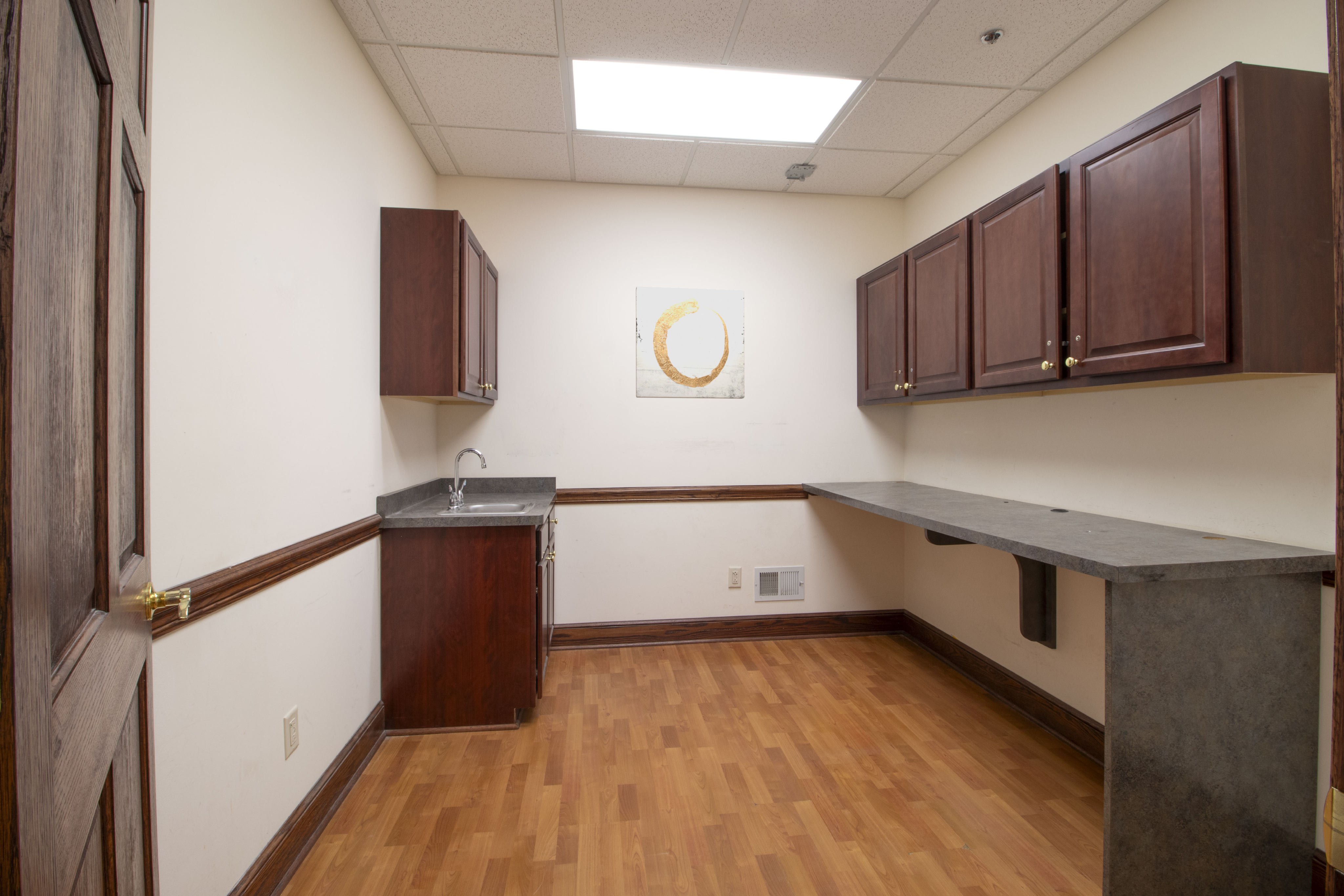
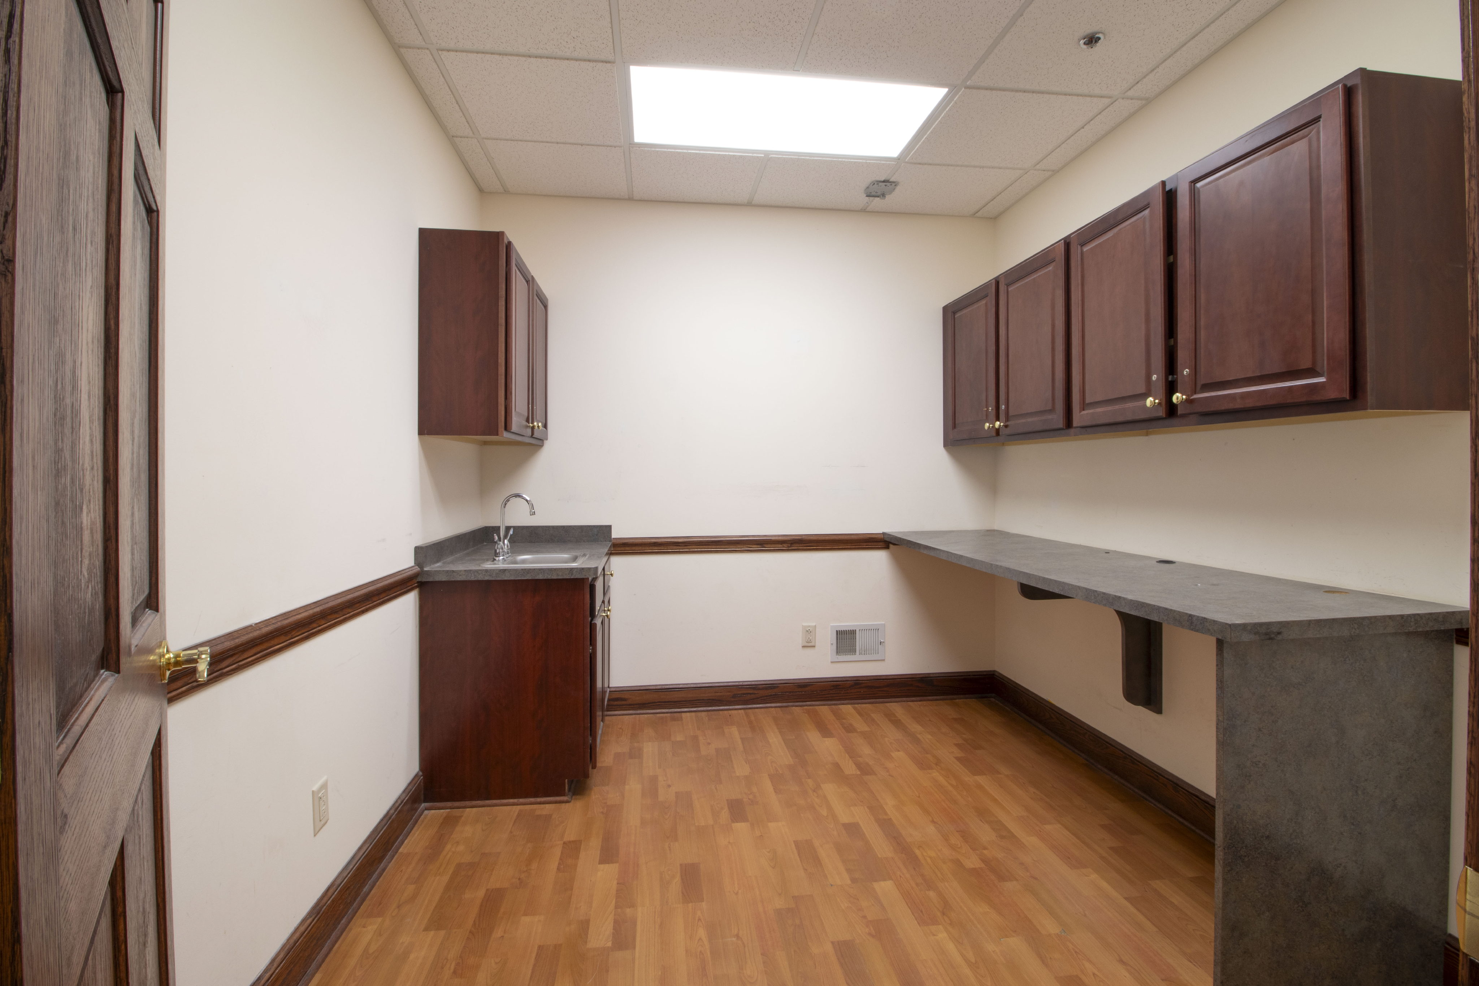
- wall art (690, 344)
